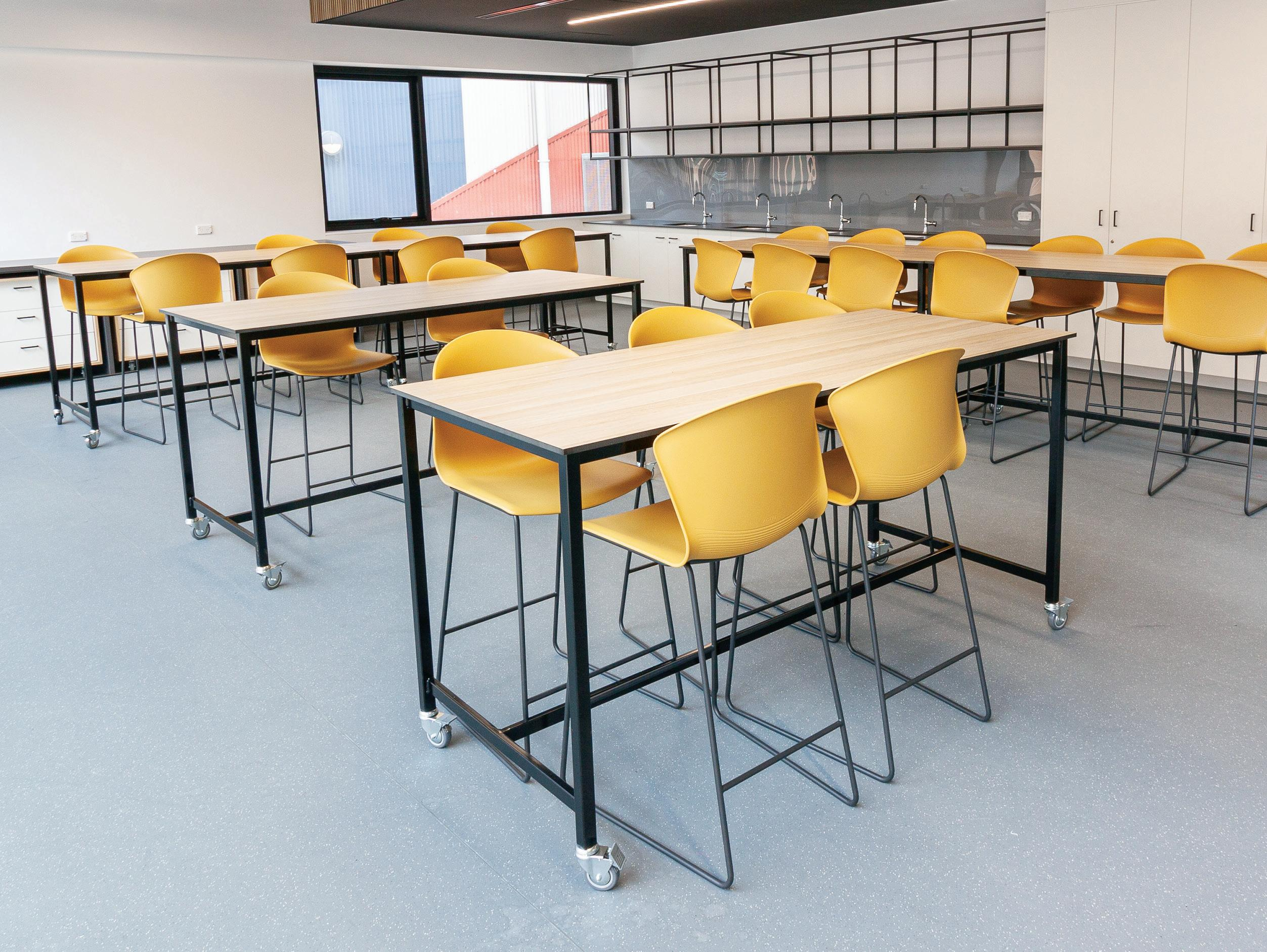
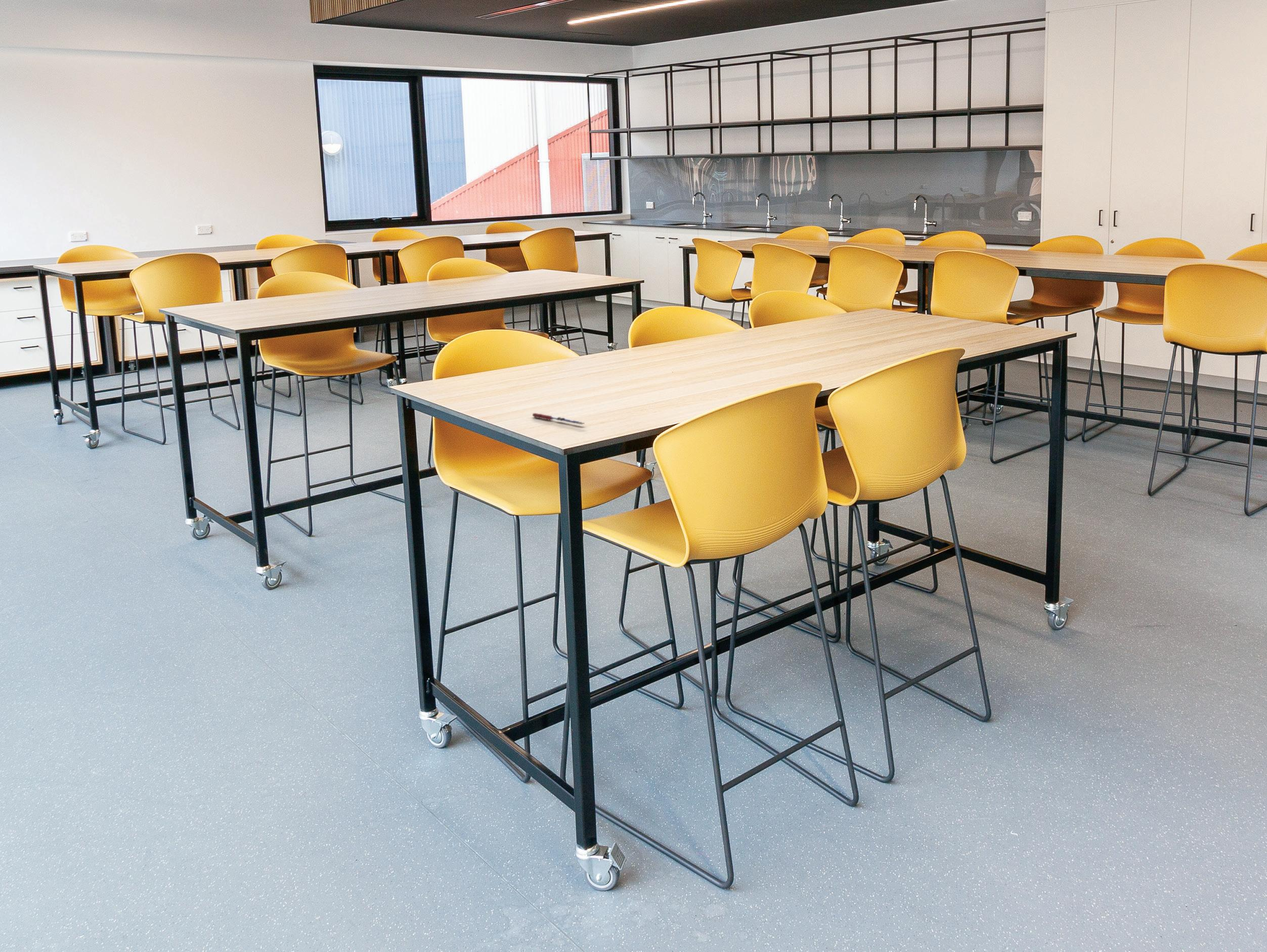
+ pen (558, 418)
